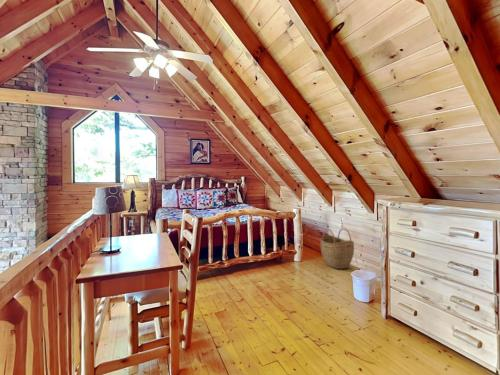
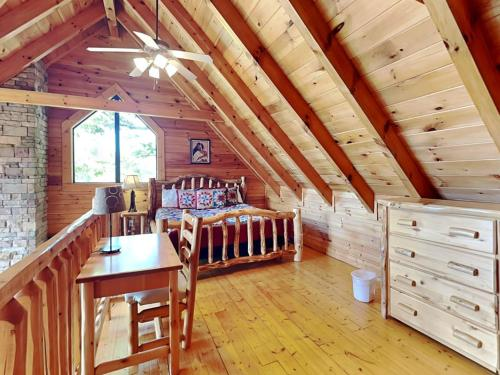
- woven basket (336, 247)
